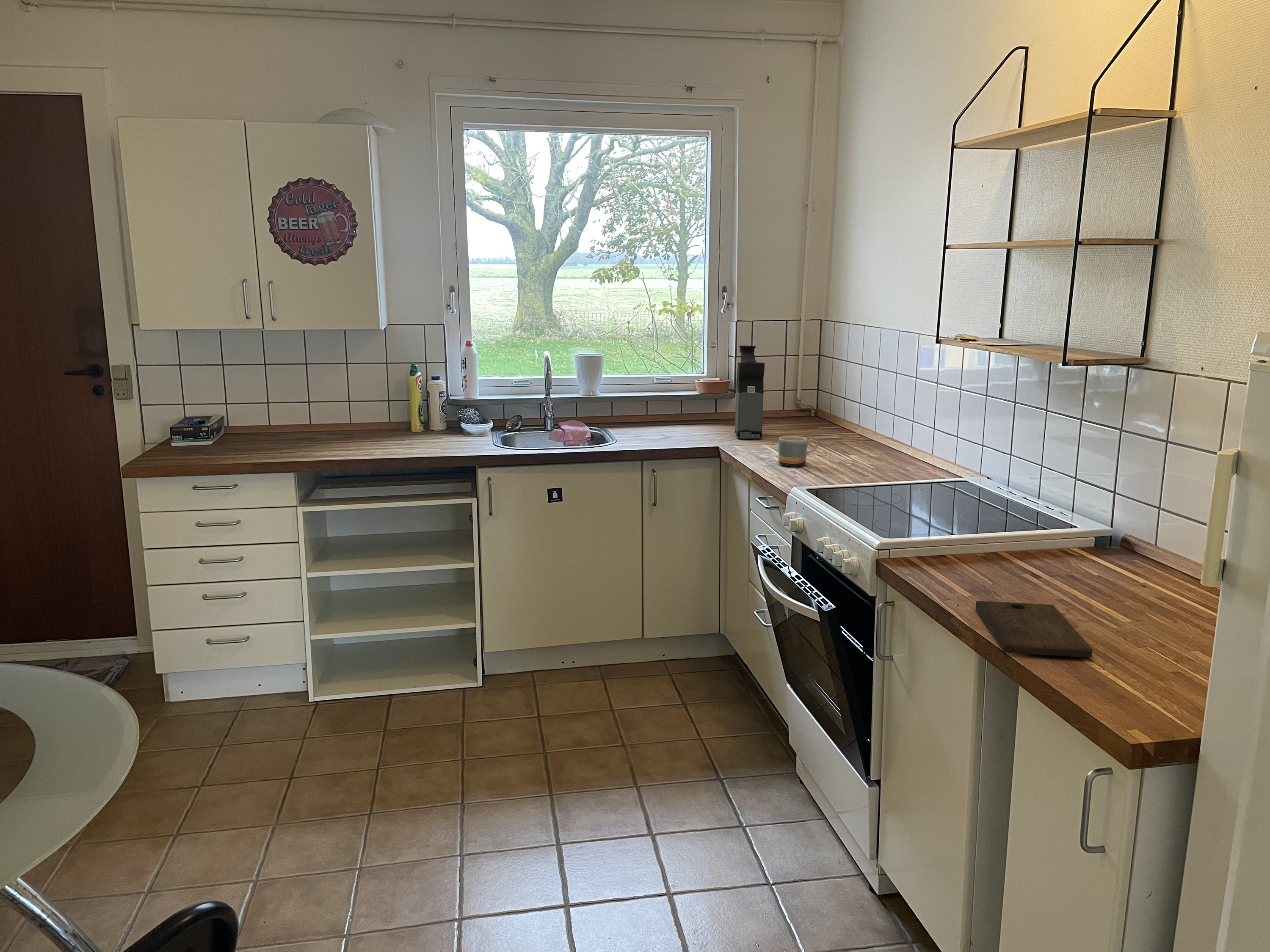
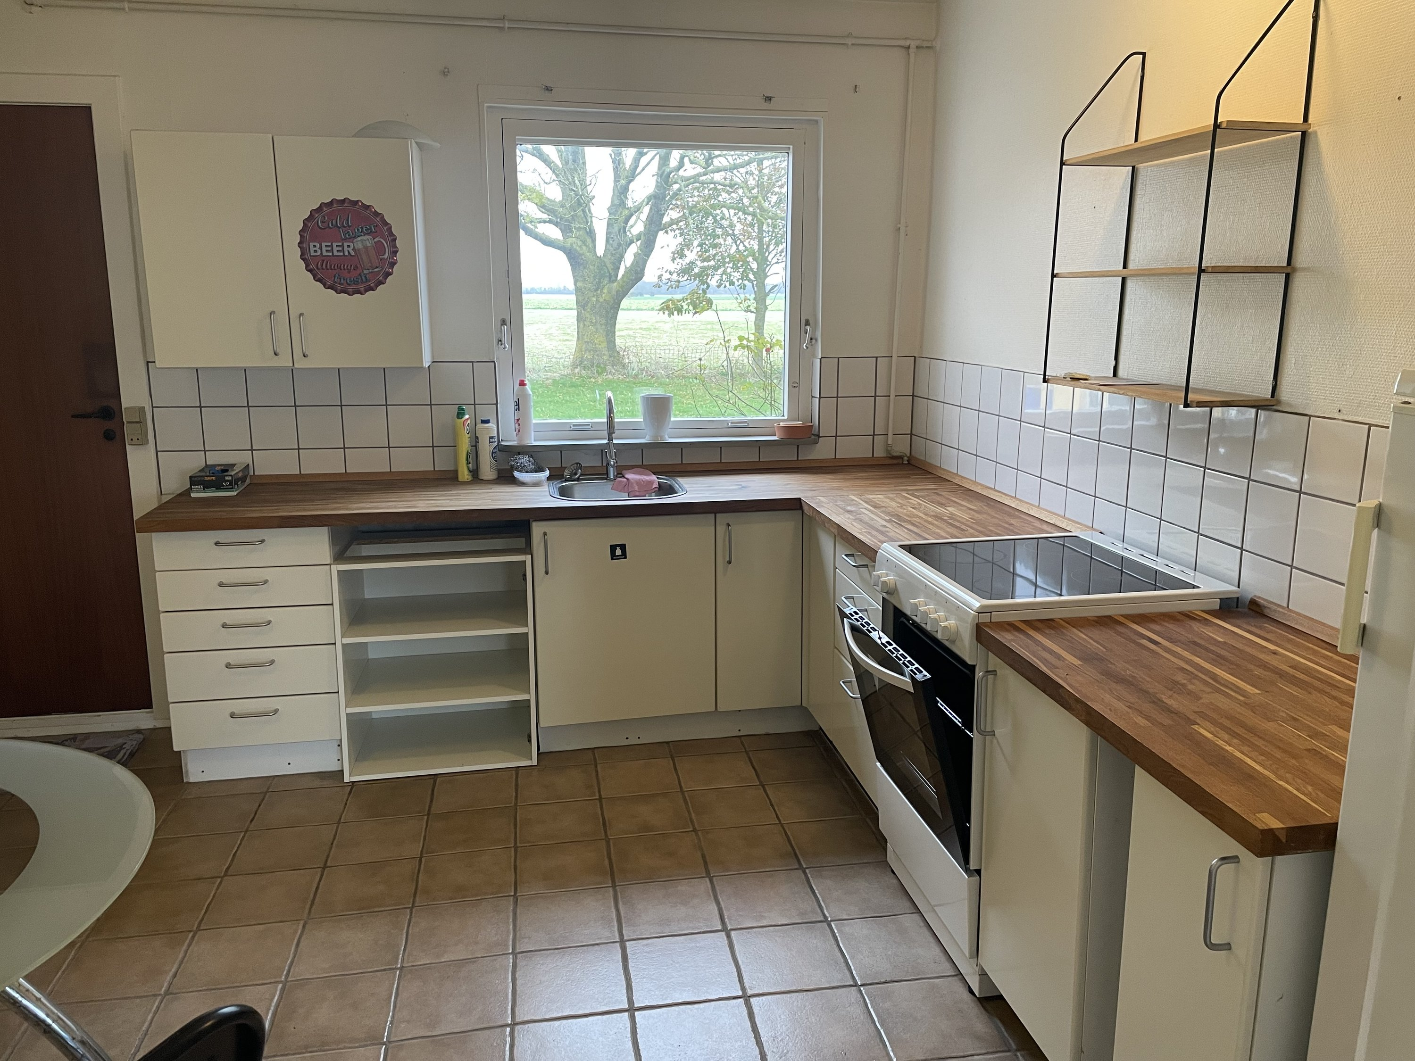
- mug (798, 451)
- coffee maker (749, 391)
- cutting board (1030, 627)
